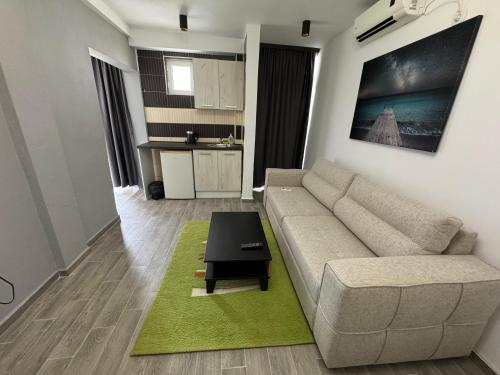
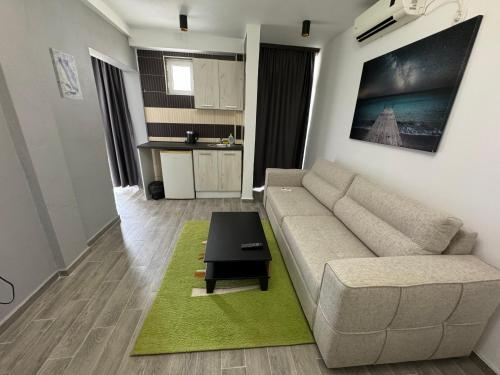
+ wall art (67, 76)
